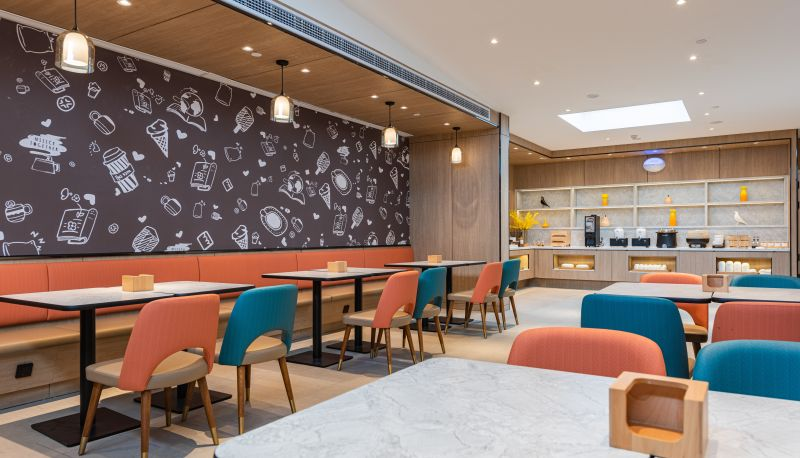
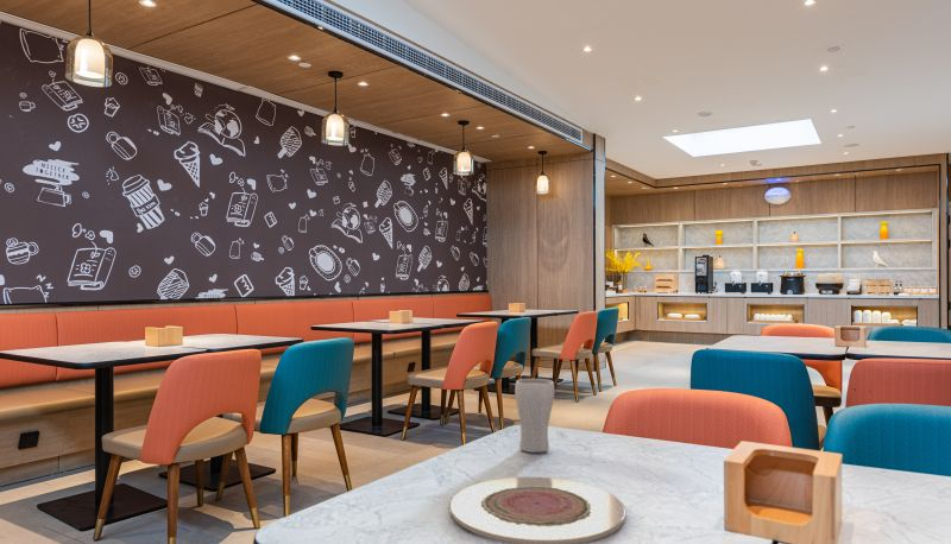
+ plate (536, 505)
+ drinking glass (534, 415)
